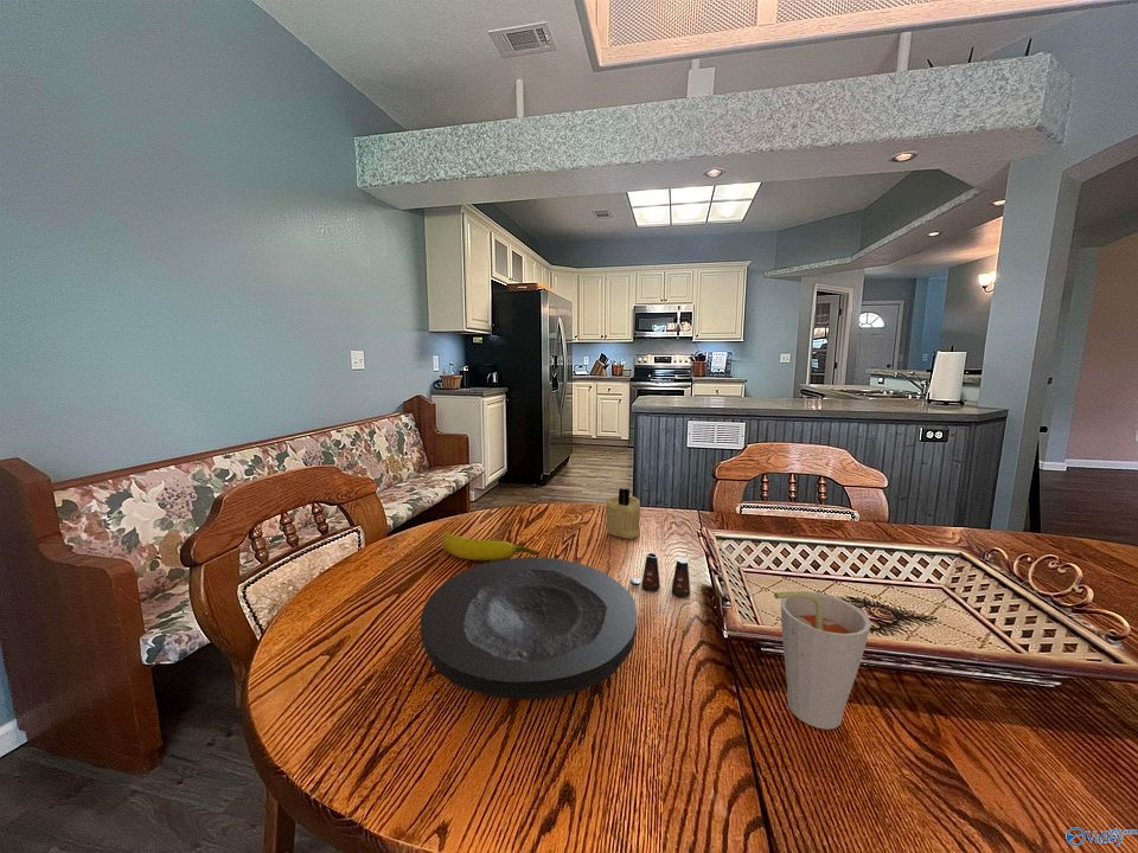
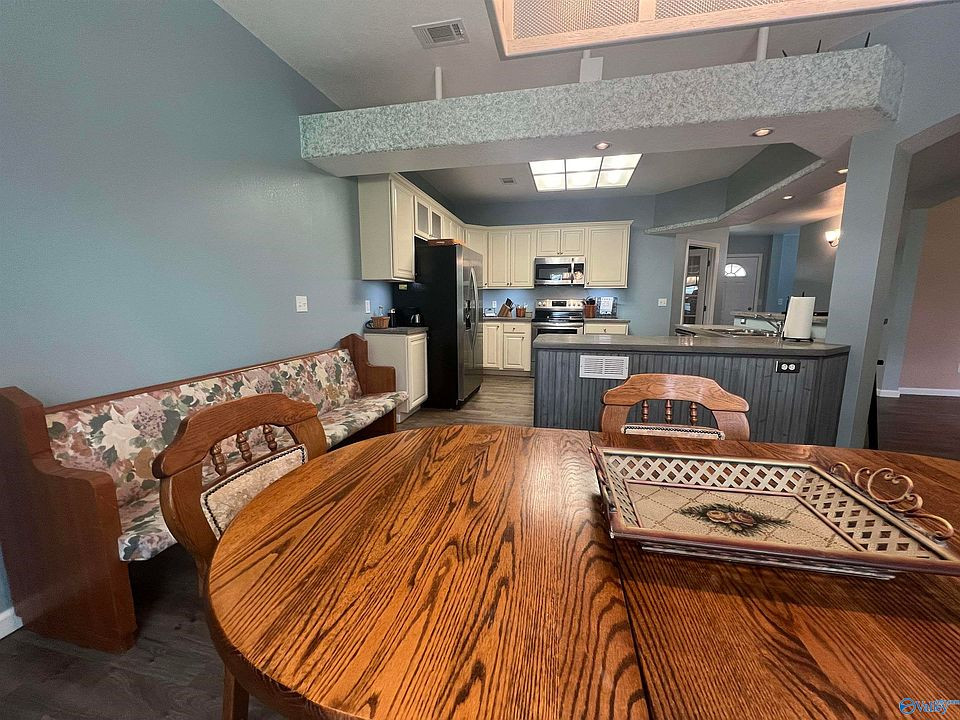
- cup (808, 647)
- banana (482, 544)
- plate (530, 627)
- salt shaker (658, 572)
- candle (622, 512)
